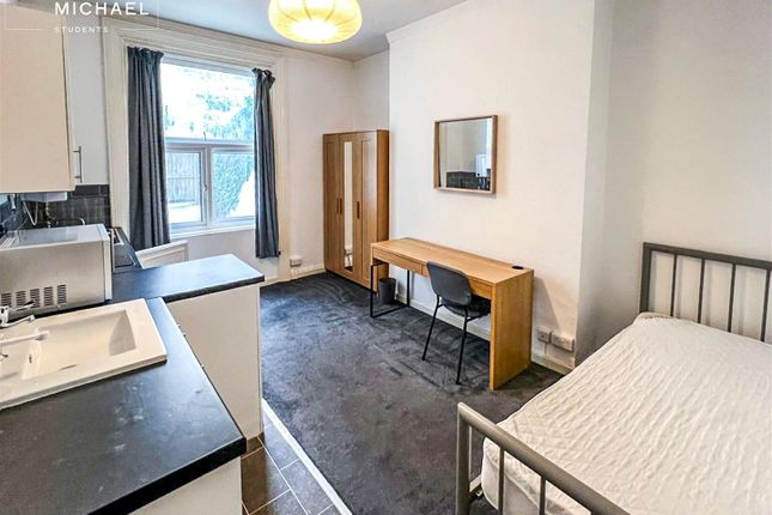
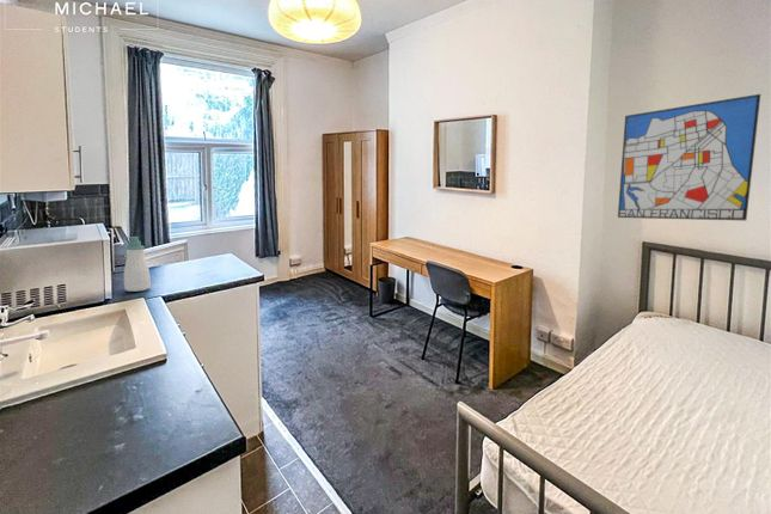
+ wall art (680, 163)
+ soap bottle (135, 263)
